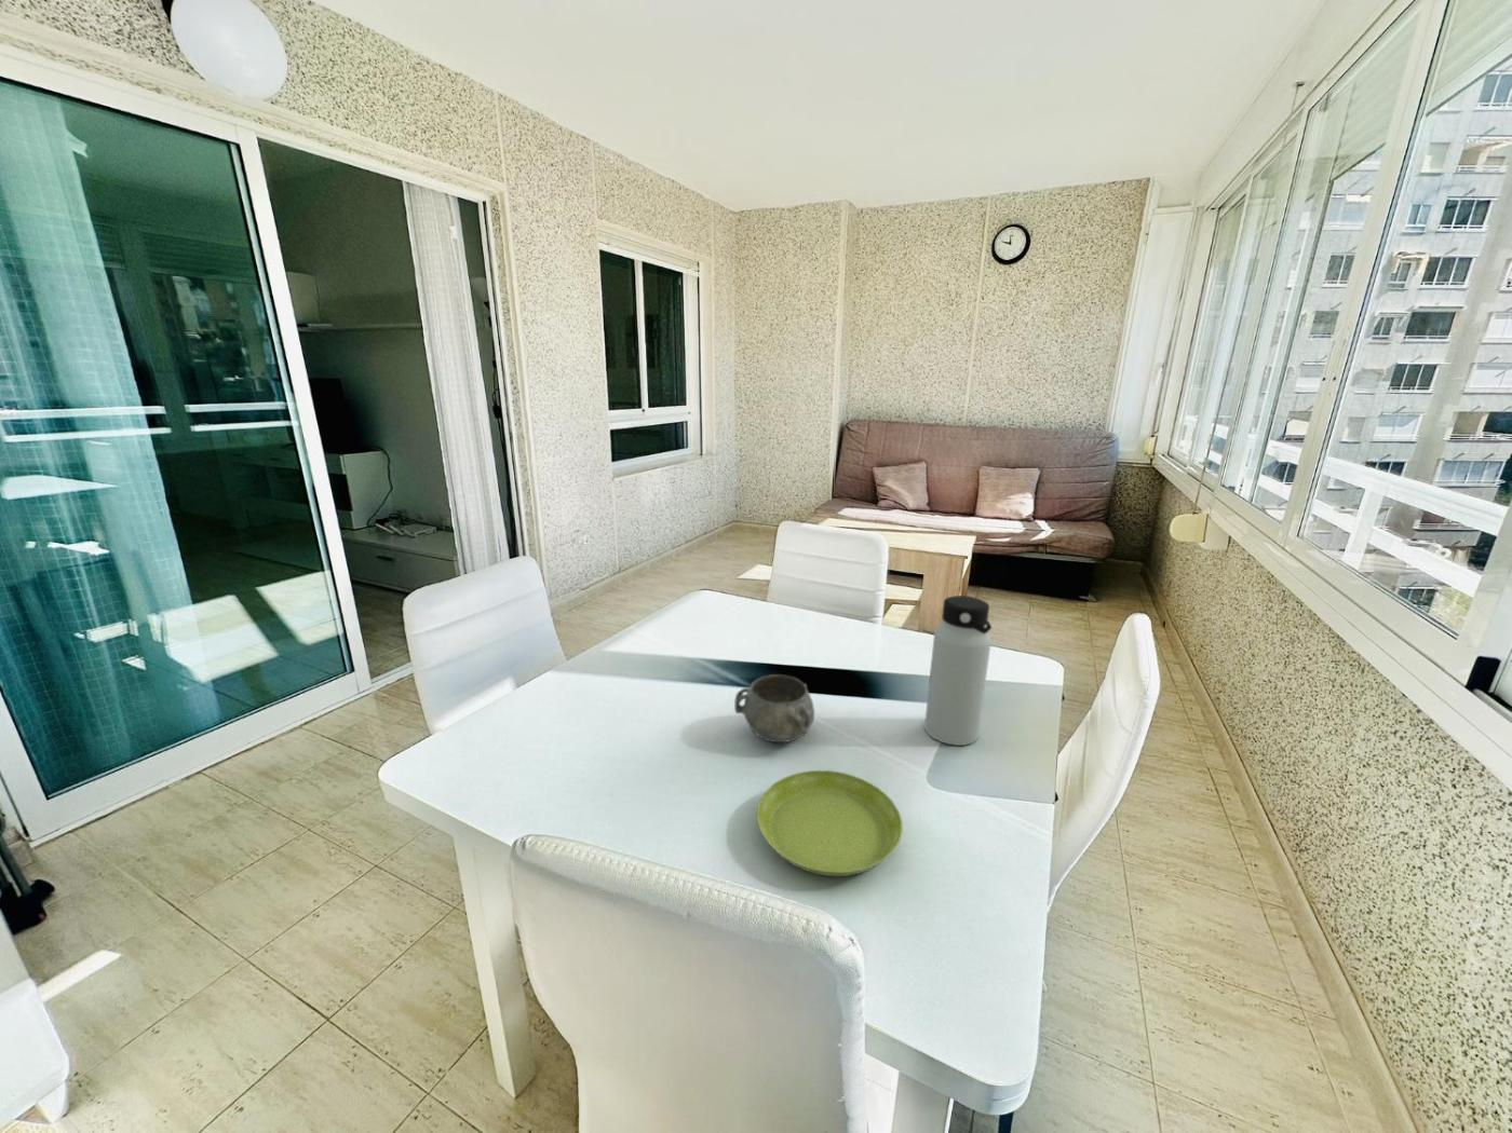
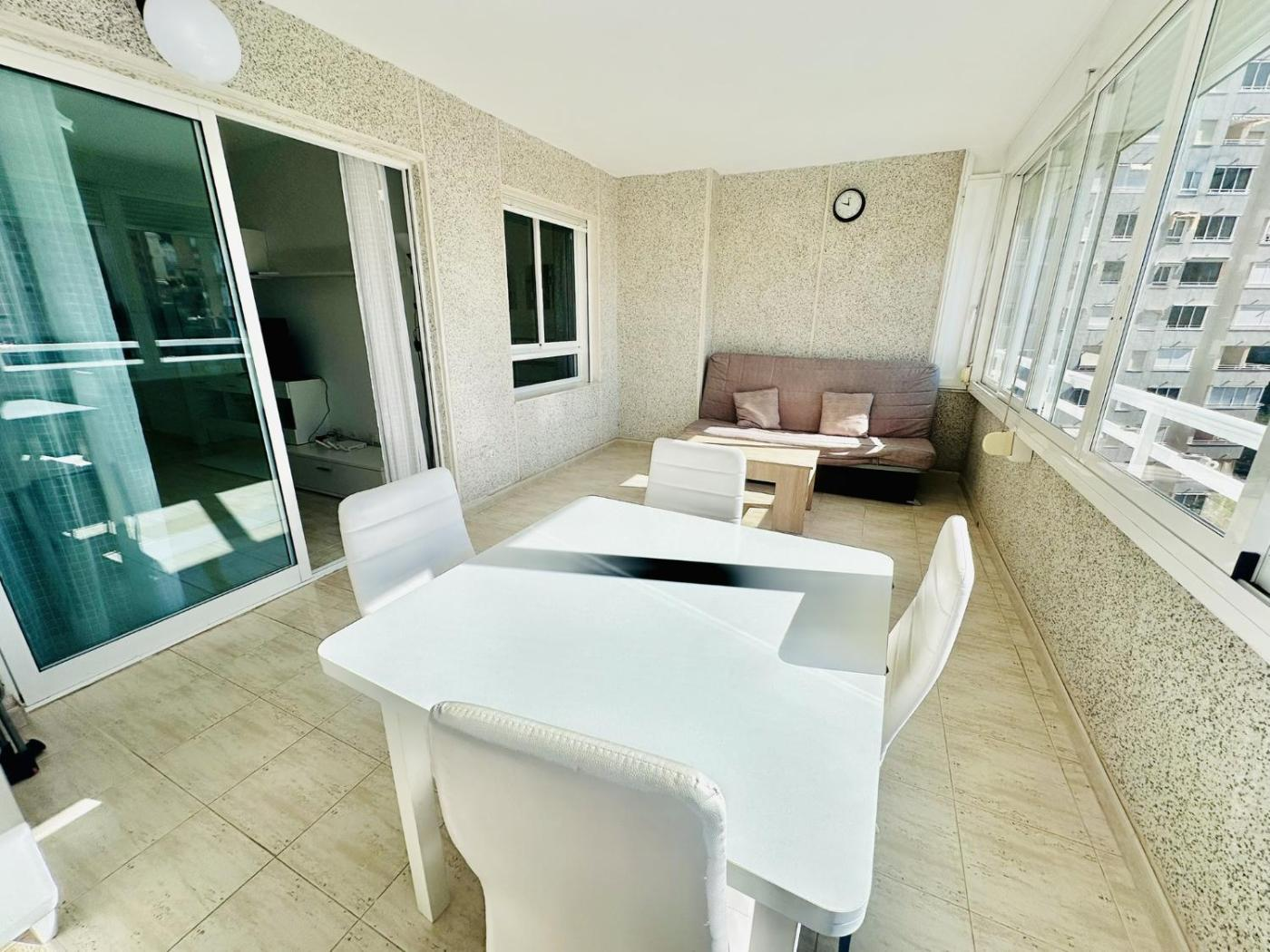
- decorative bowl (785, 711)
- saucer (829, 824)
- water bottle (958, 668)
